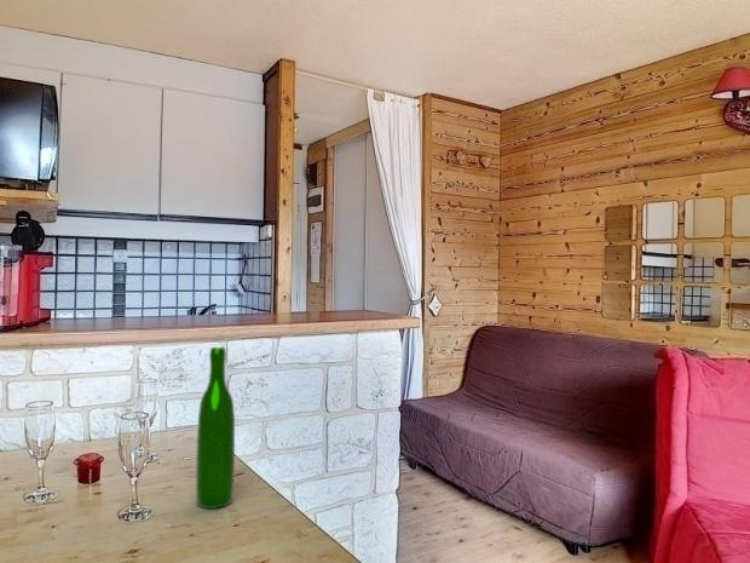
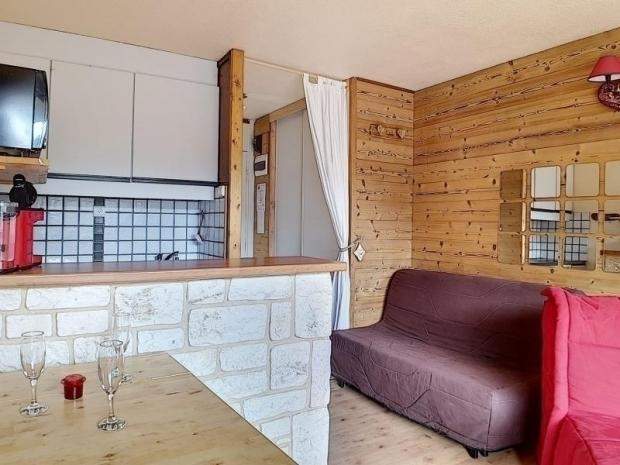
- wine bottle (215, 424)
